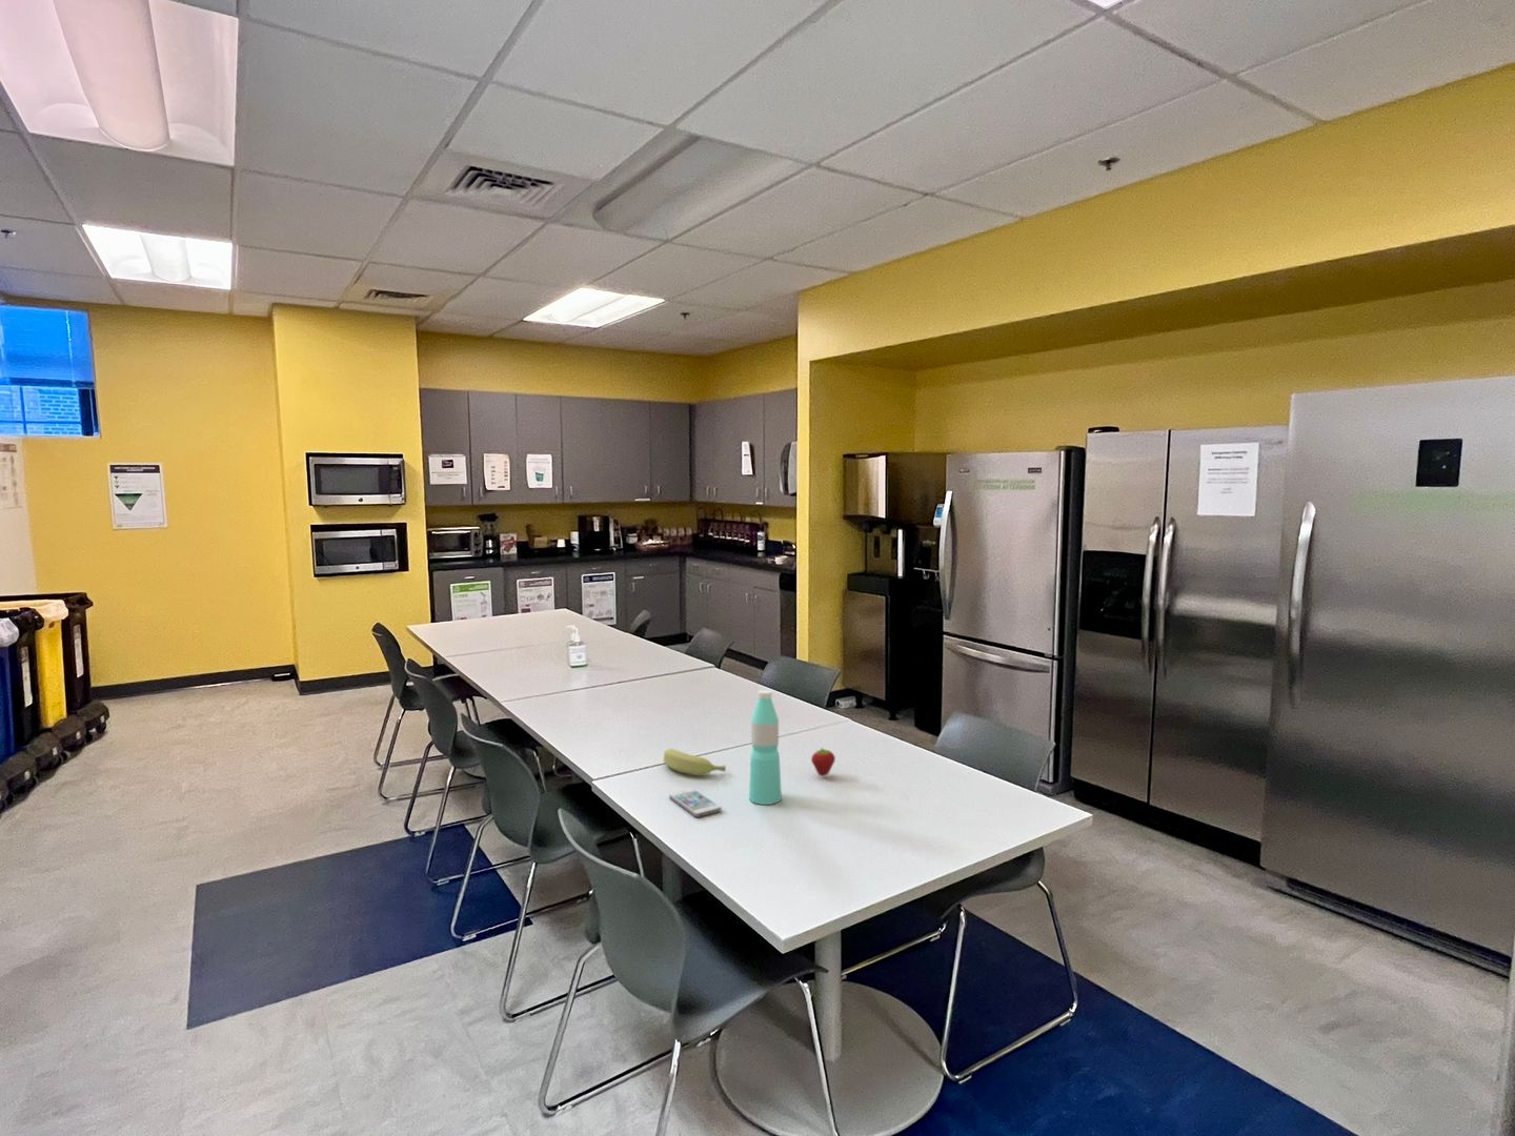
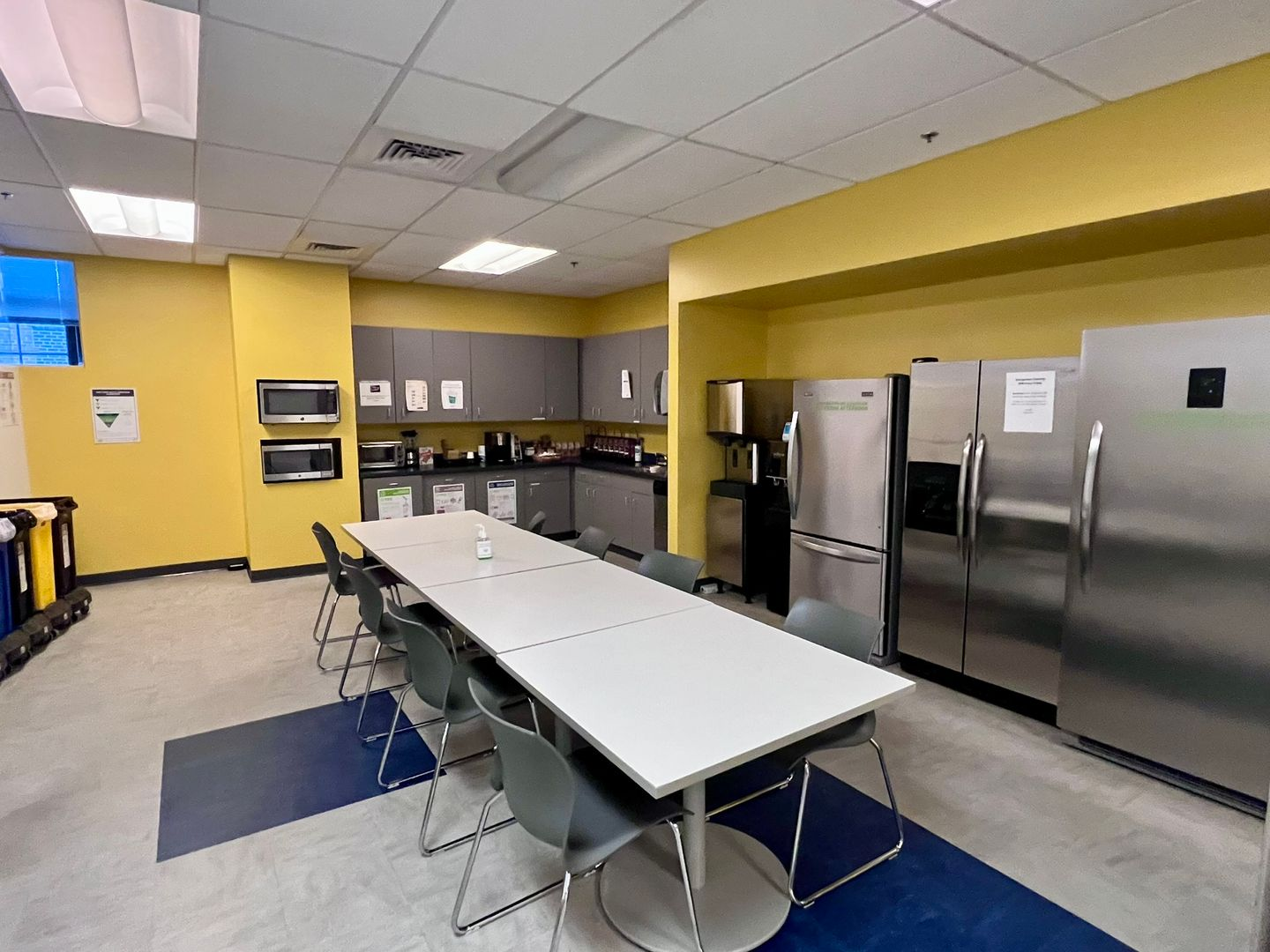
- water bottle (765, 745)
- fruit (823, 761)
- banana (693, 759)
- smartphone (694, 802)
